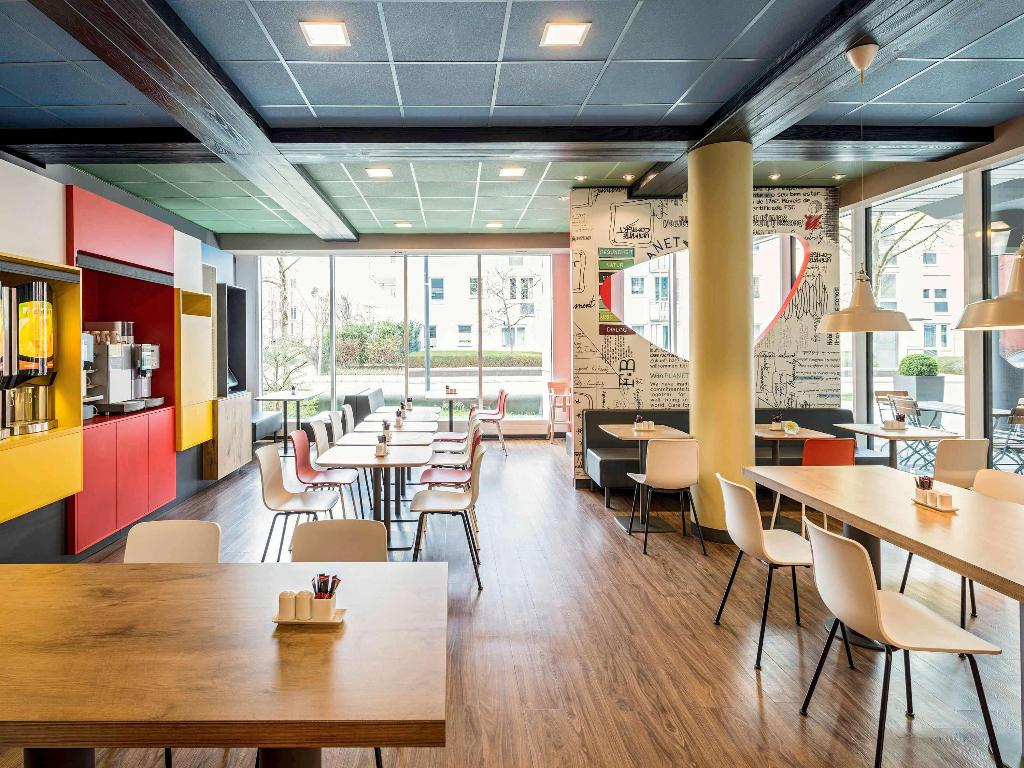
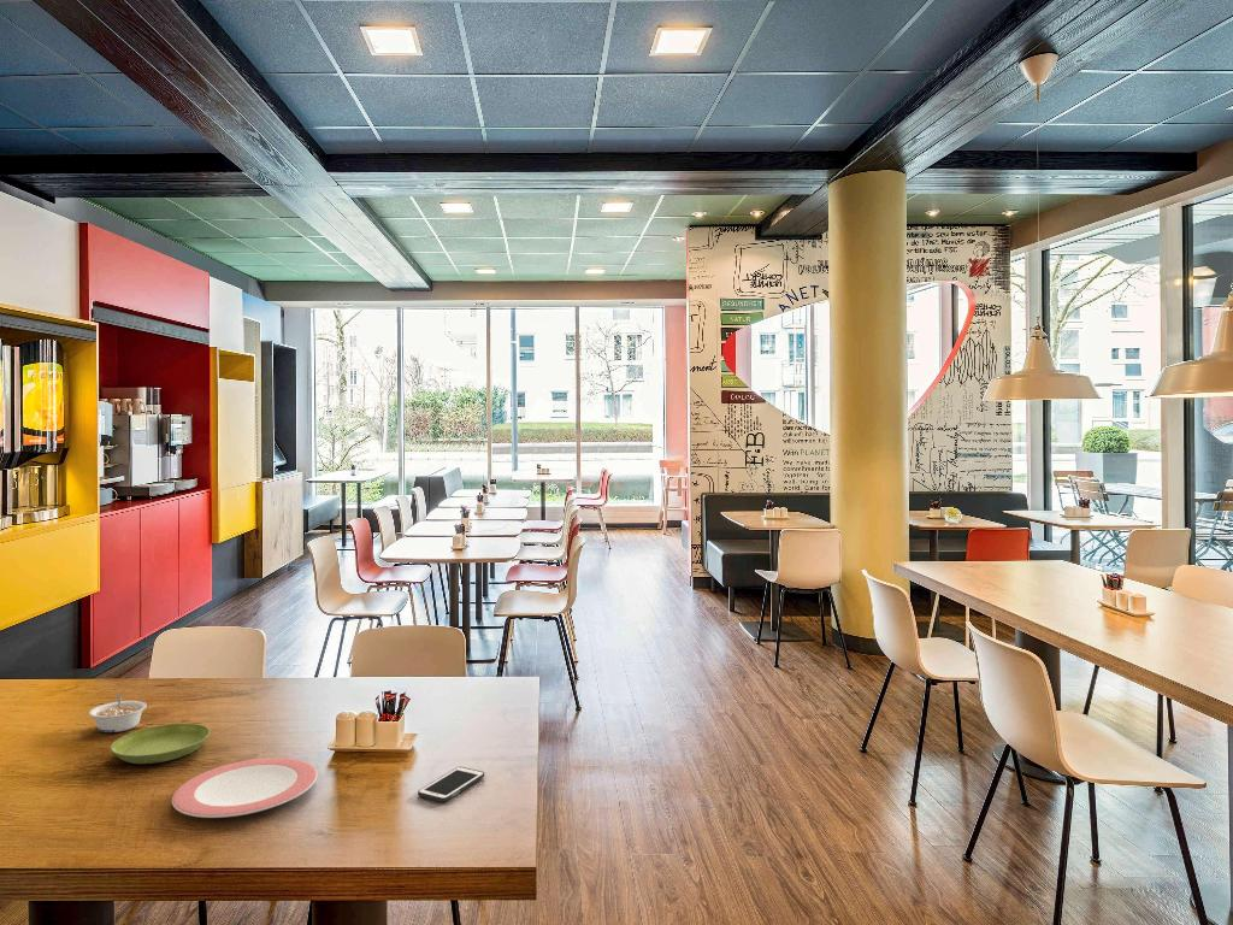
+ cell phone (452, 783)
+ saucer (161, 744)
+ legume (117, 715)
+ plate (247, 788)
